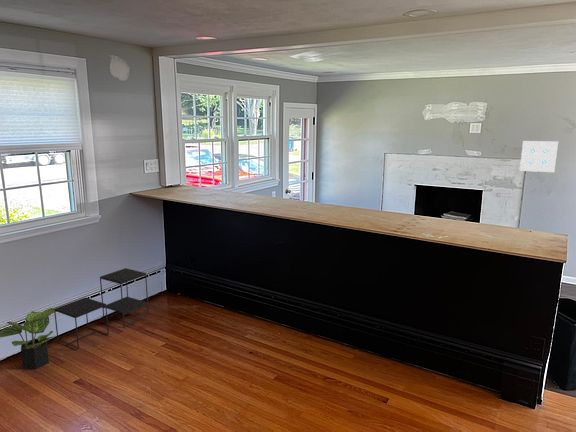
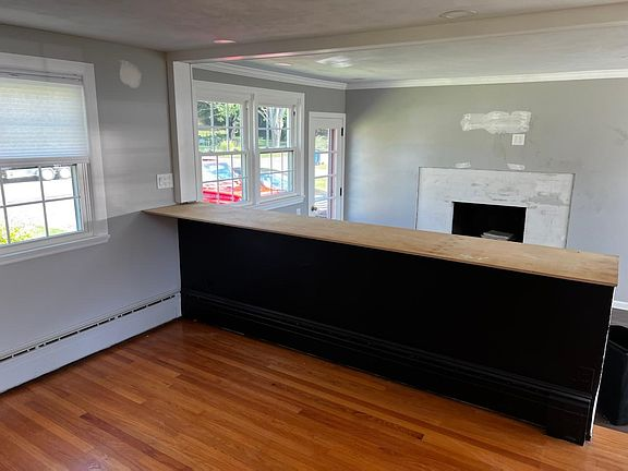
- side table (104, 304)
- wall art (538, 156)
- potted plant (32, 338)
